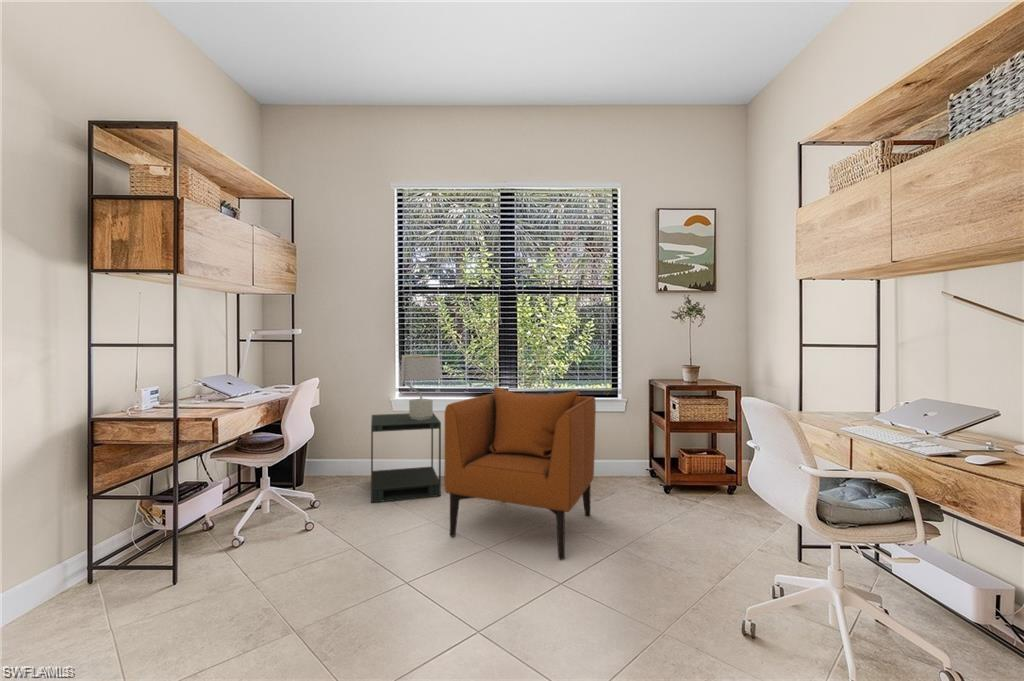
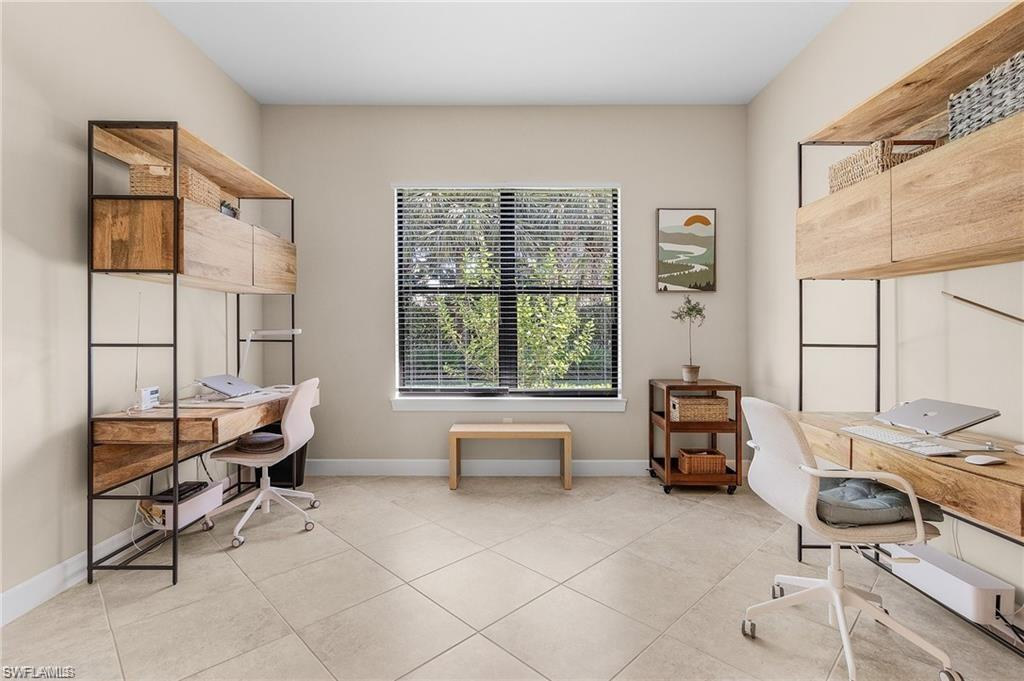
- side table (405, 468)
- armchair (527, 457)
- table lamp (418, 391)
